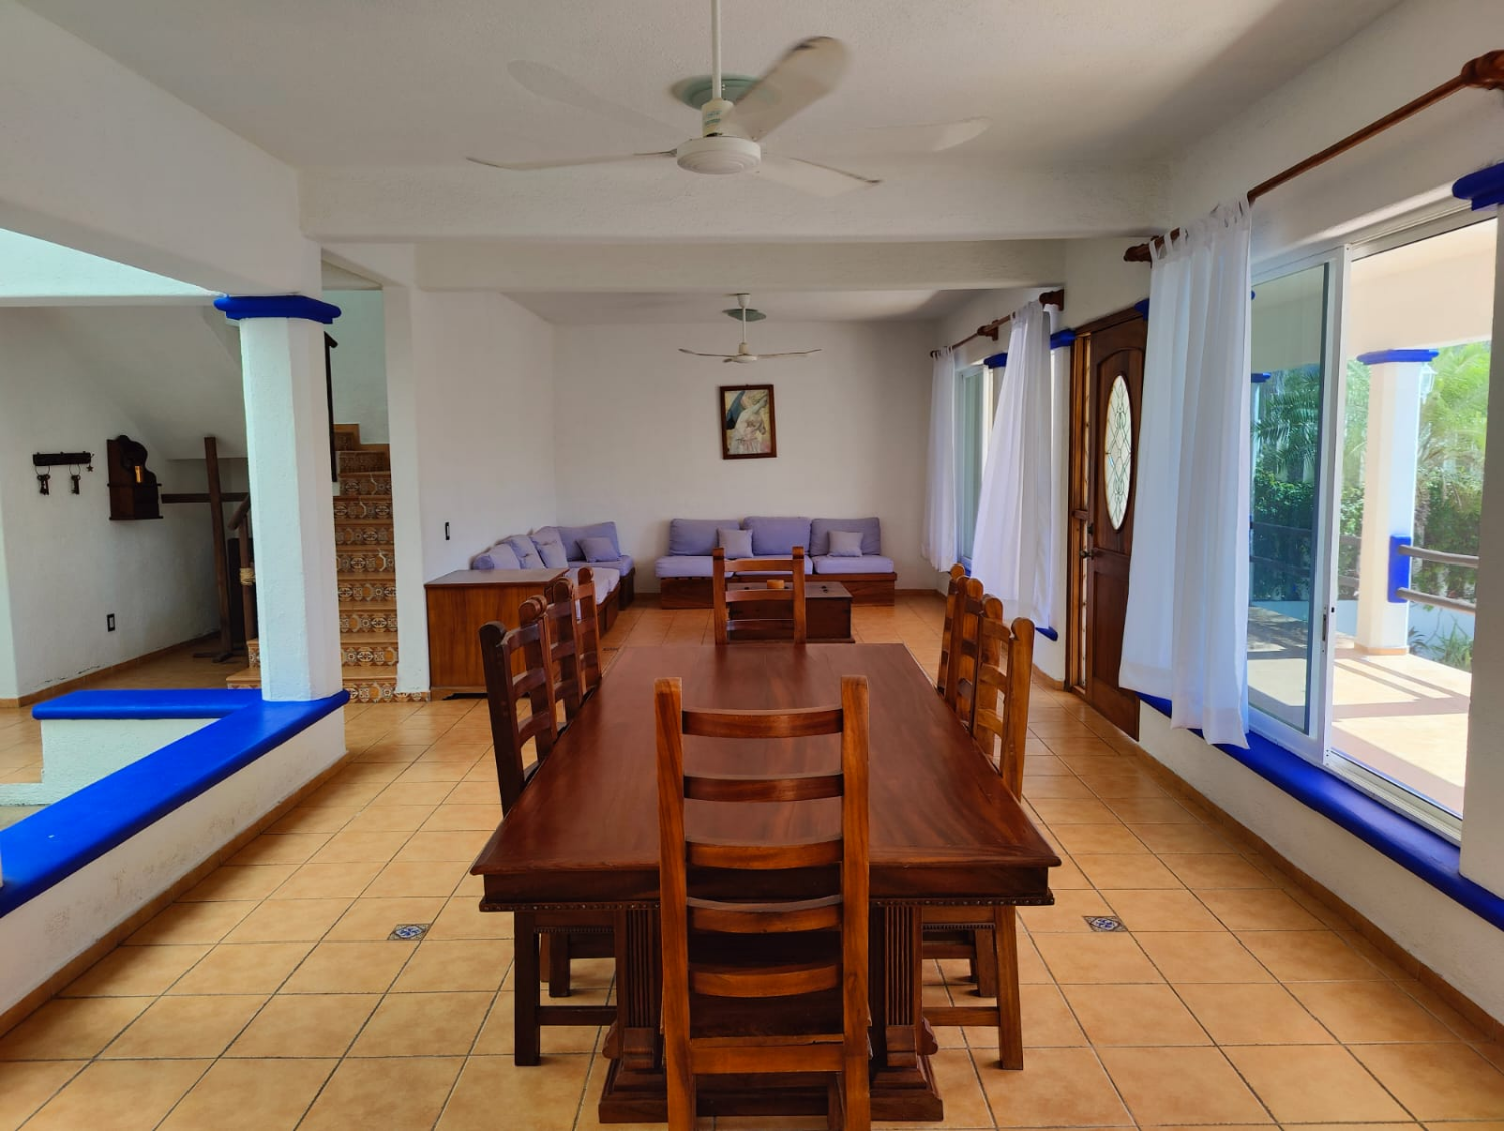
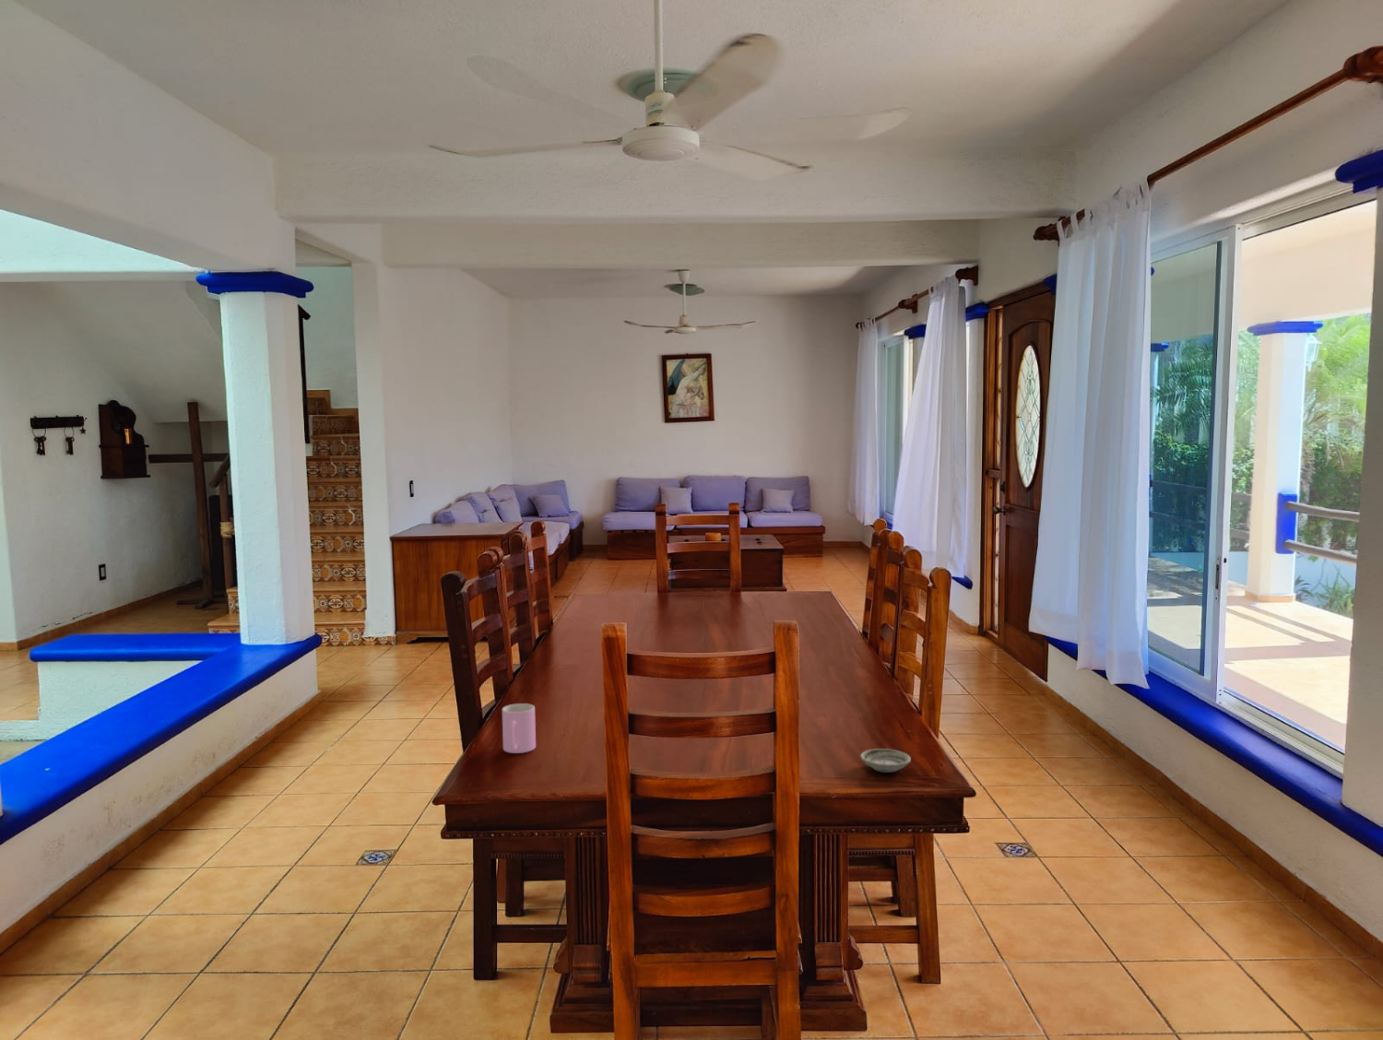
+ saucer (885, 761)
+ cup (517, 730)
